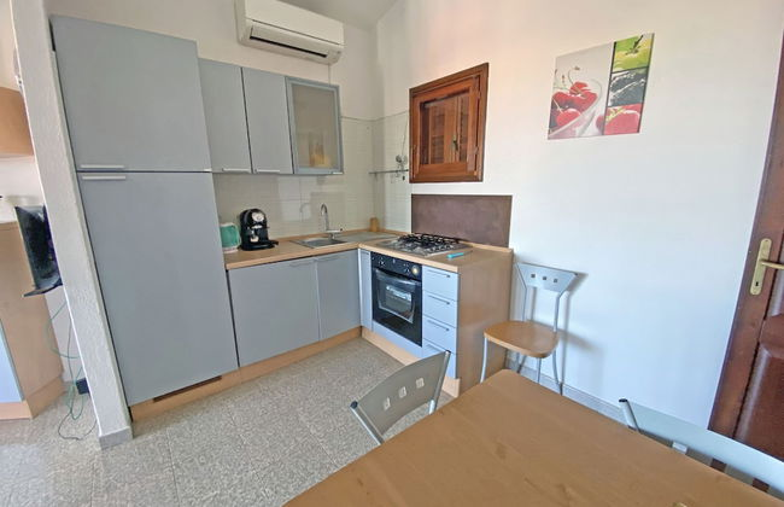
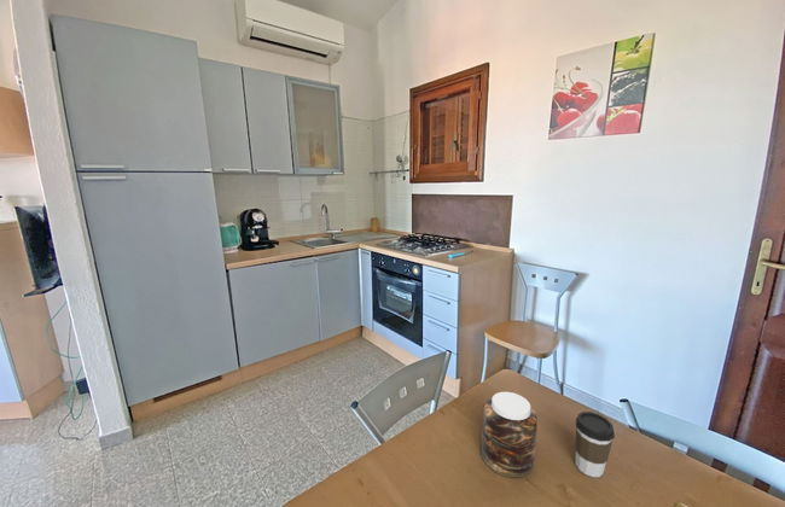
+ jar (508, 430)
+ coffee cup (592, 444)
